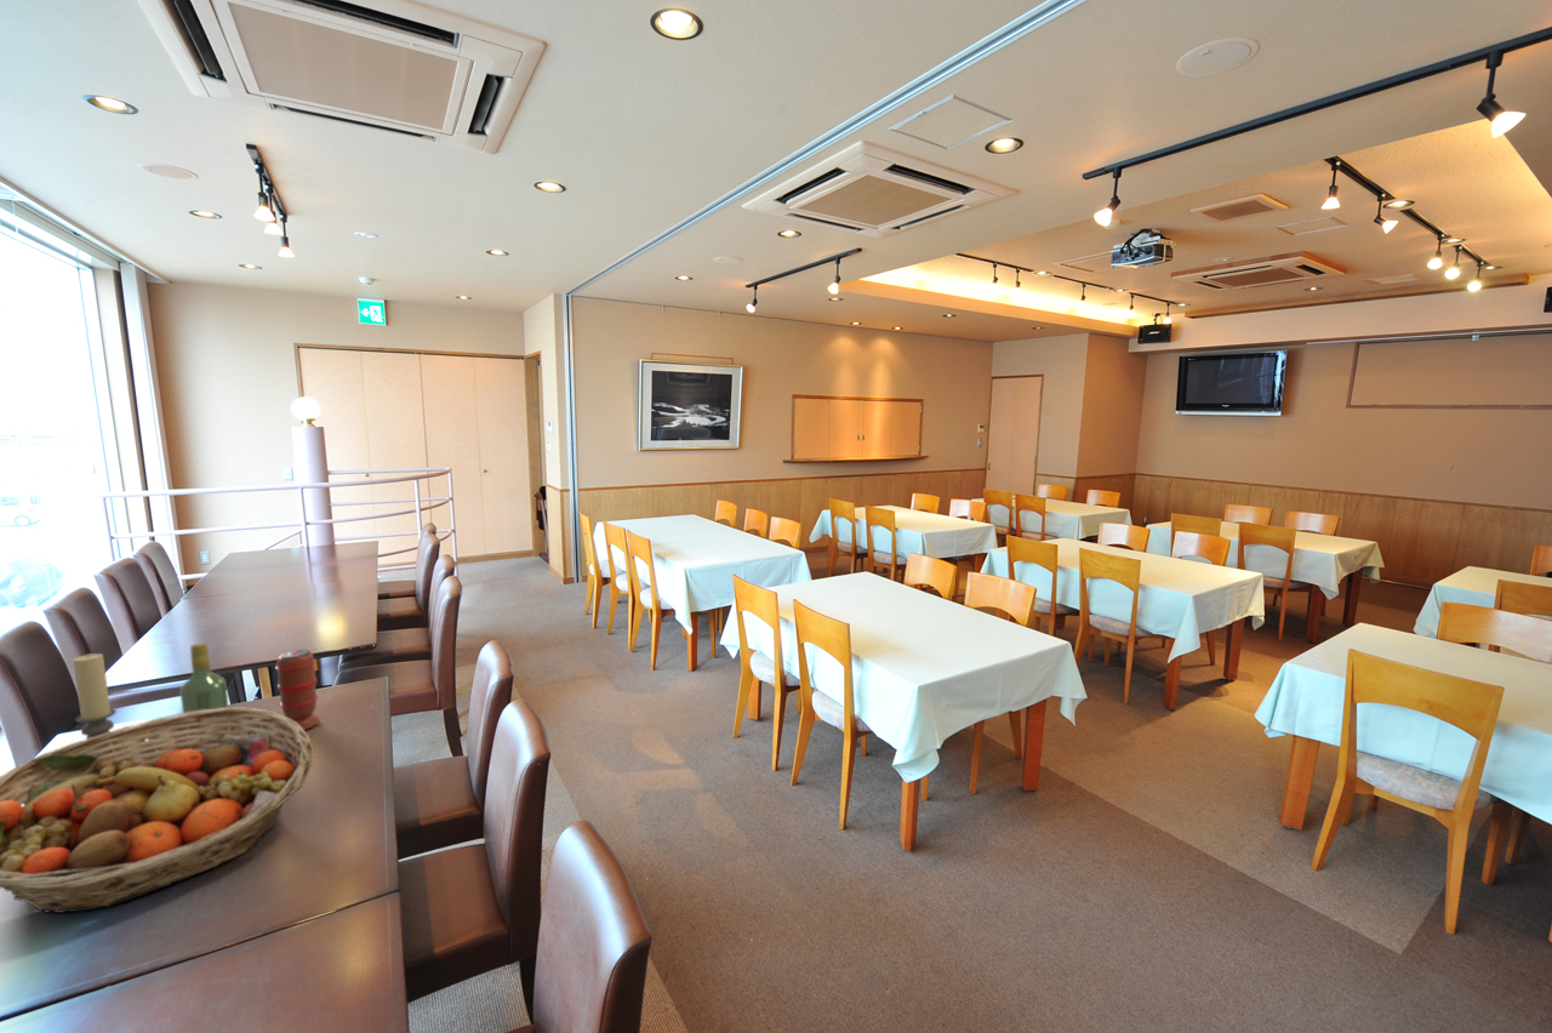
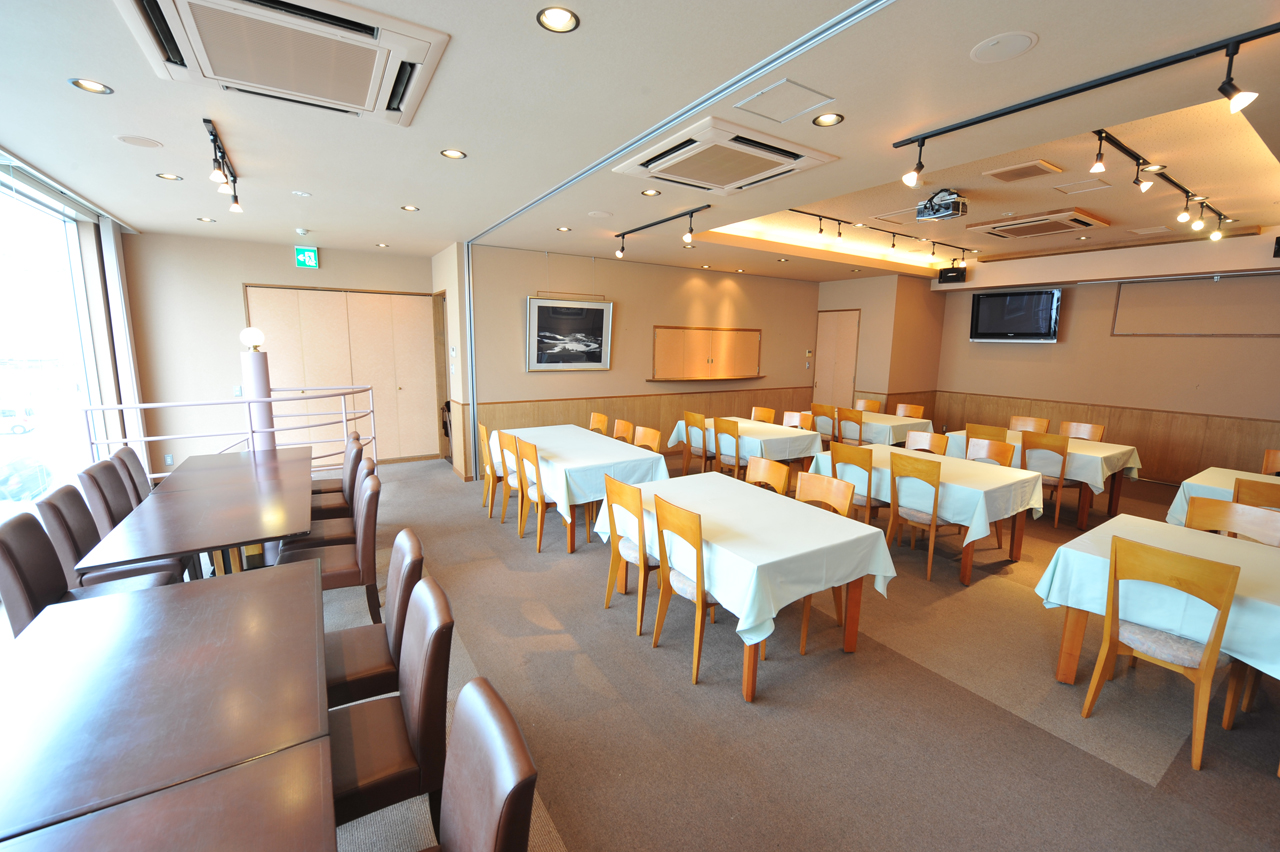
- wine bottle (205, 700)
- candle holder (96, 706)
- fruit basket (158, 800)
- spice grinder (297, 689)
